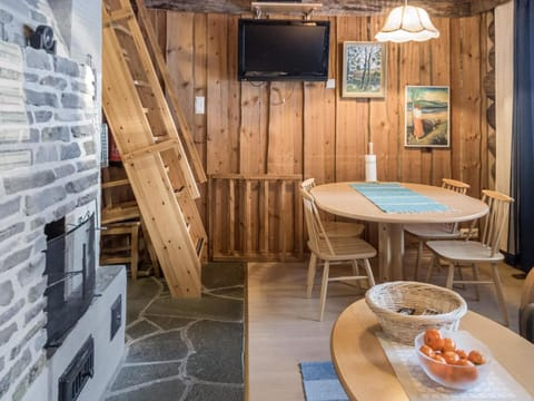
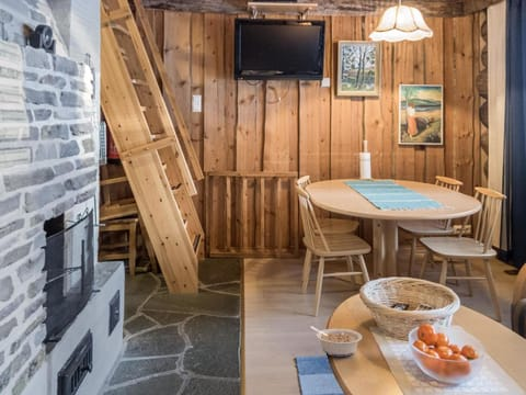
+ legume (336, 341)
